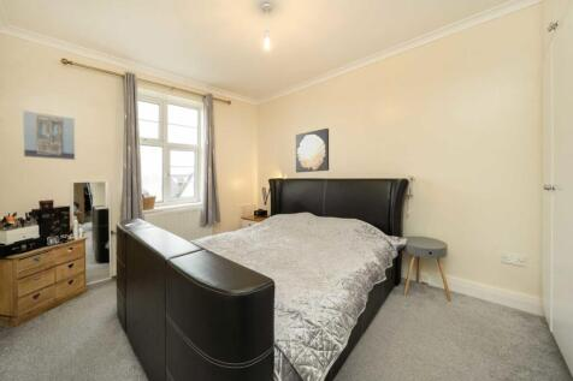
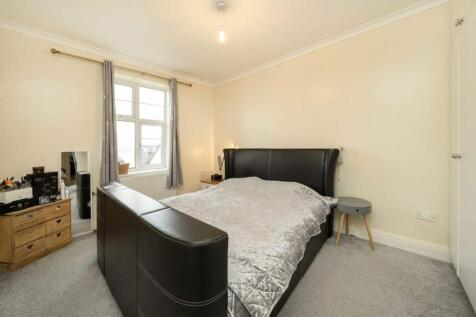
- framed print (49, 136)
- wall art (311, 151)
